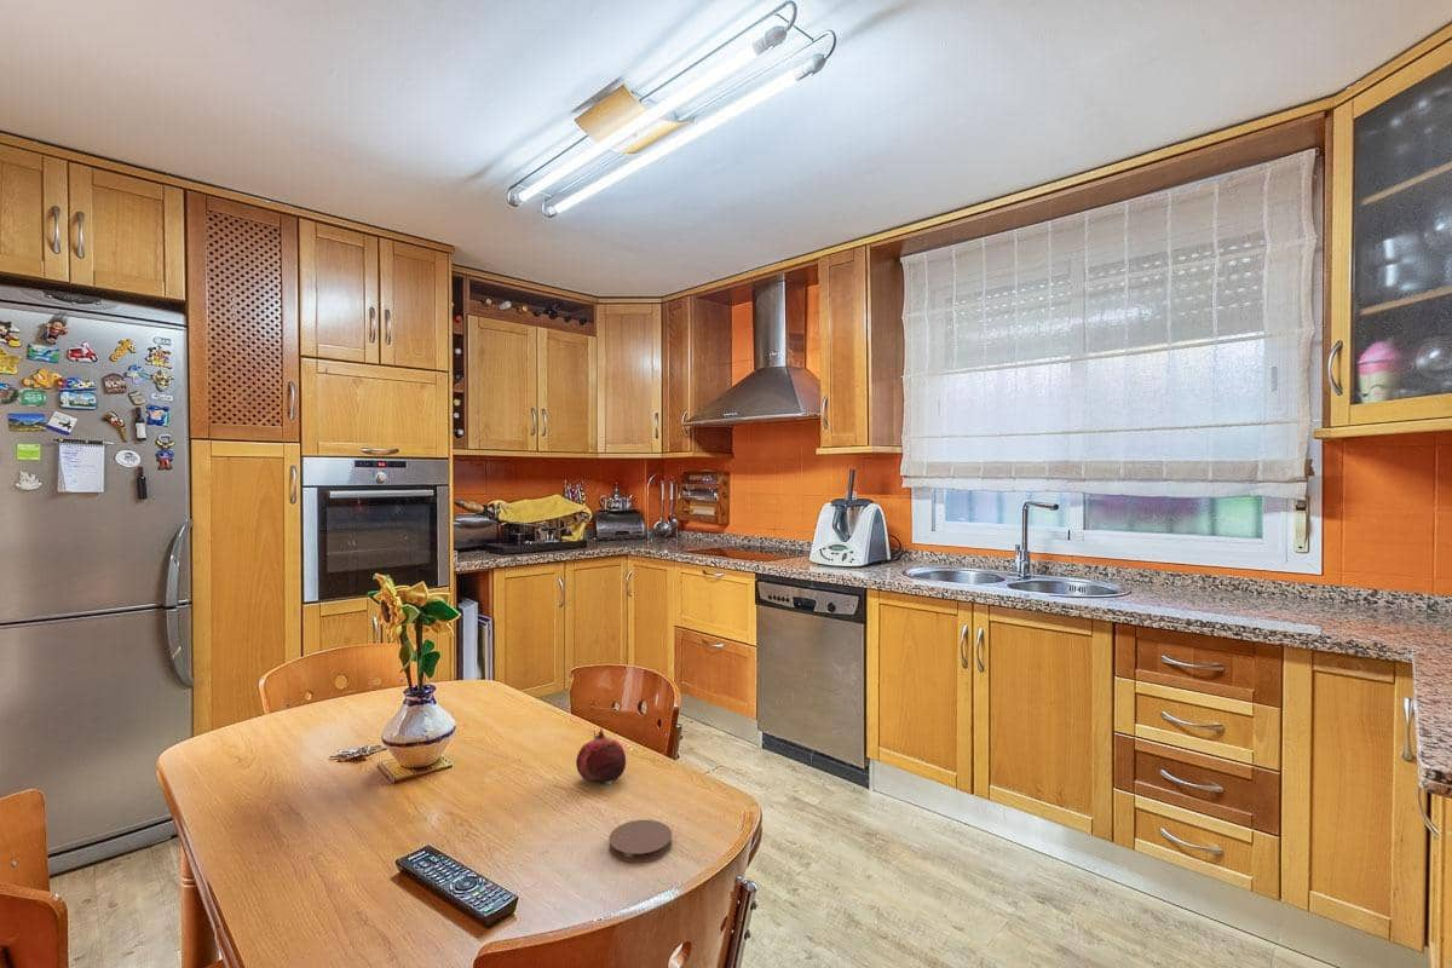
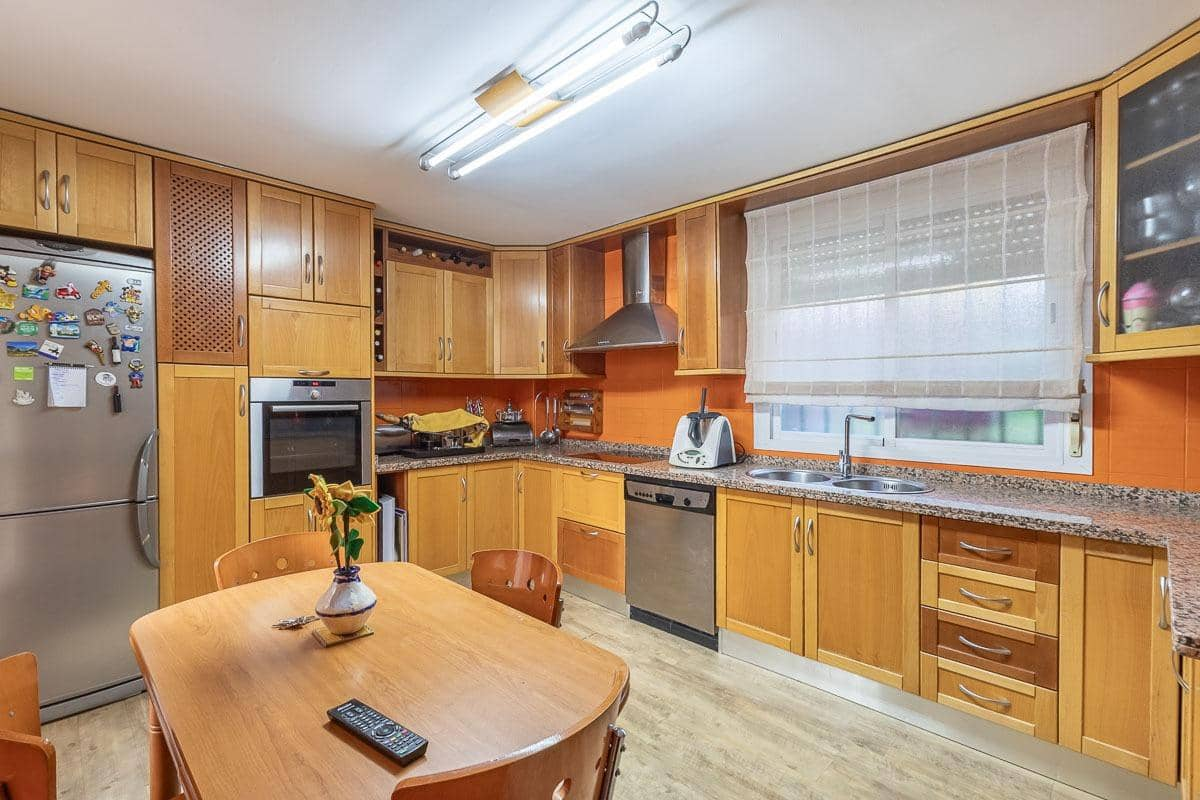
- coaster (640, 840)
- fruit (601, 755)
